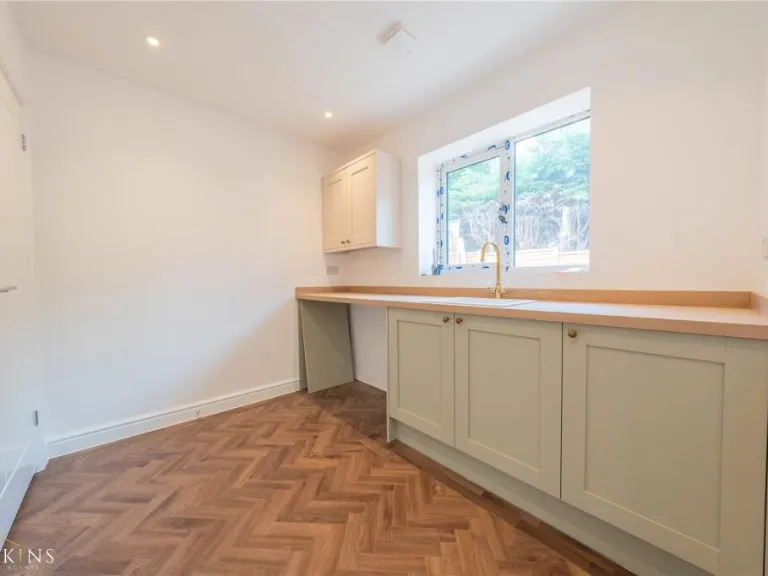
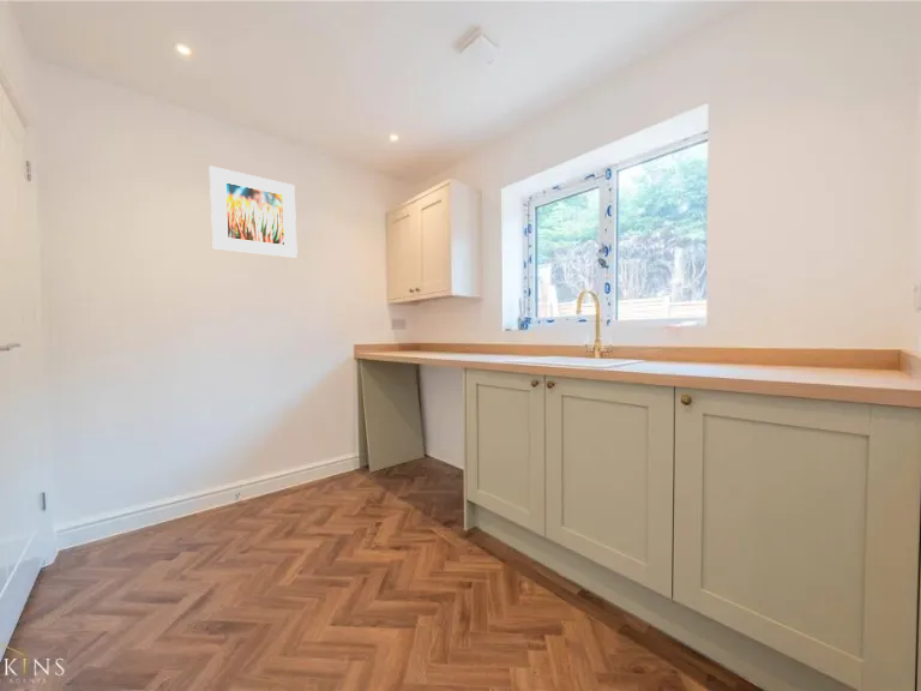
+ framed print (255, 215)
